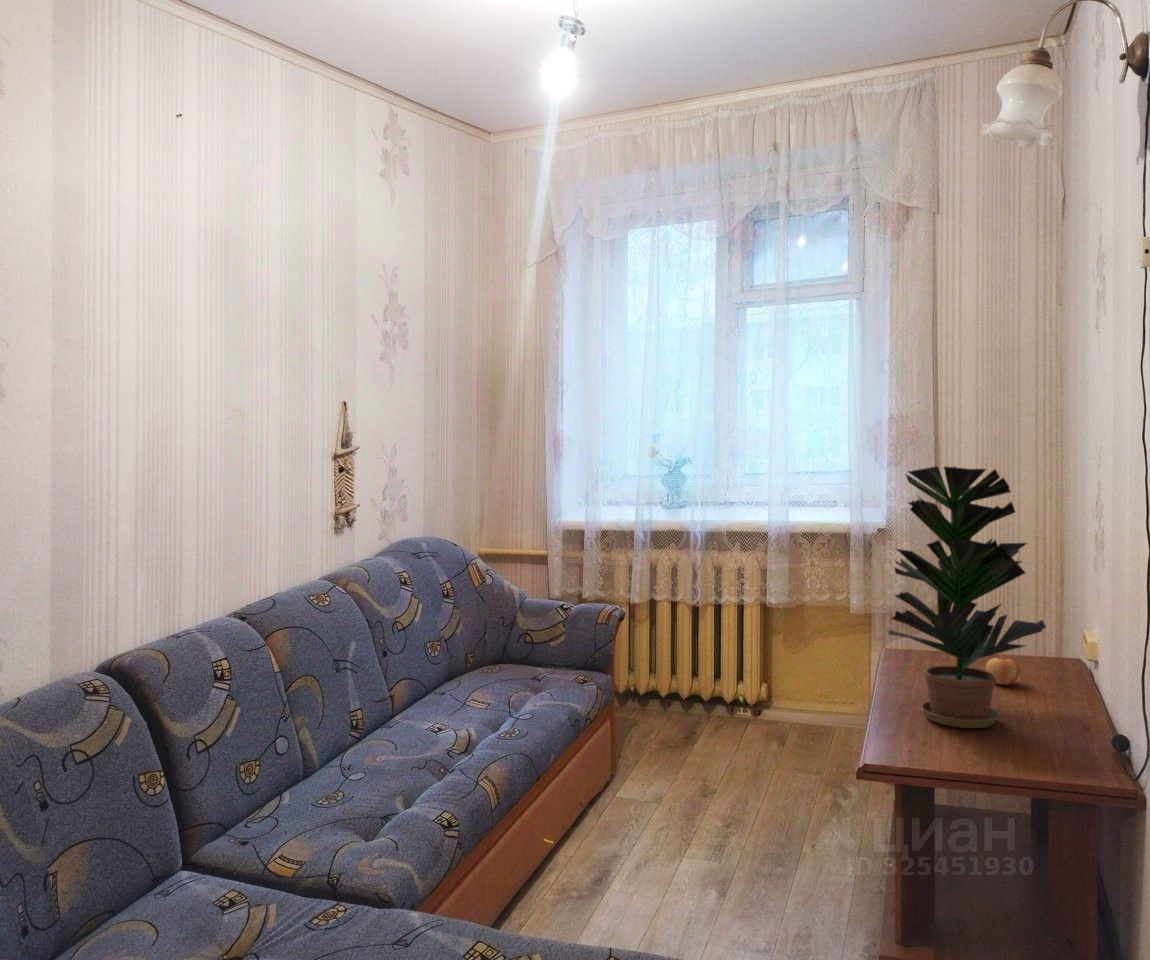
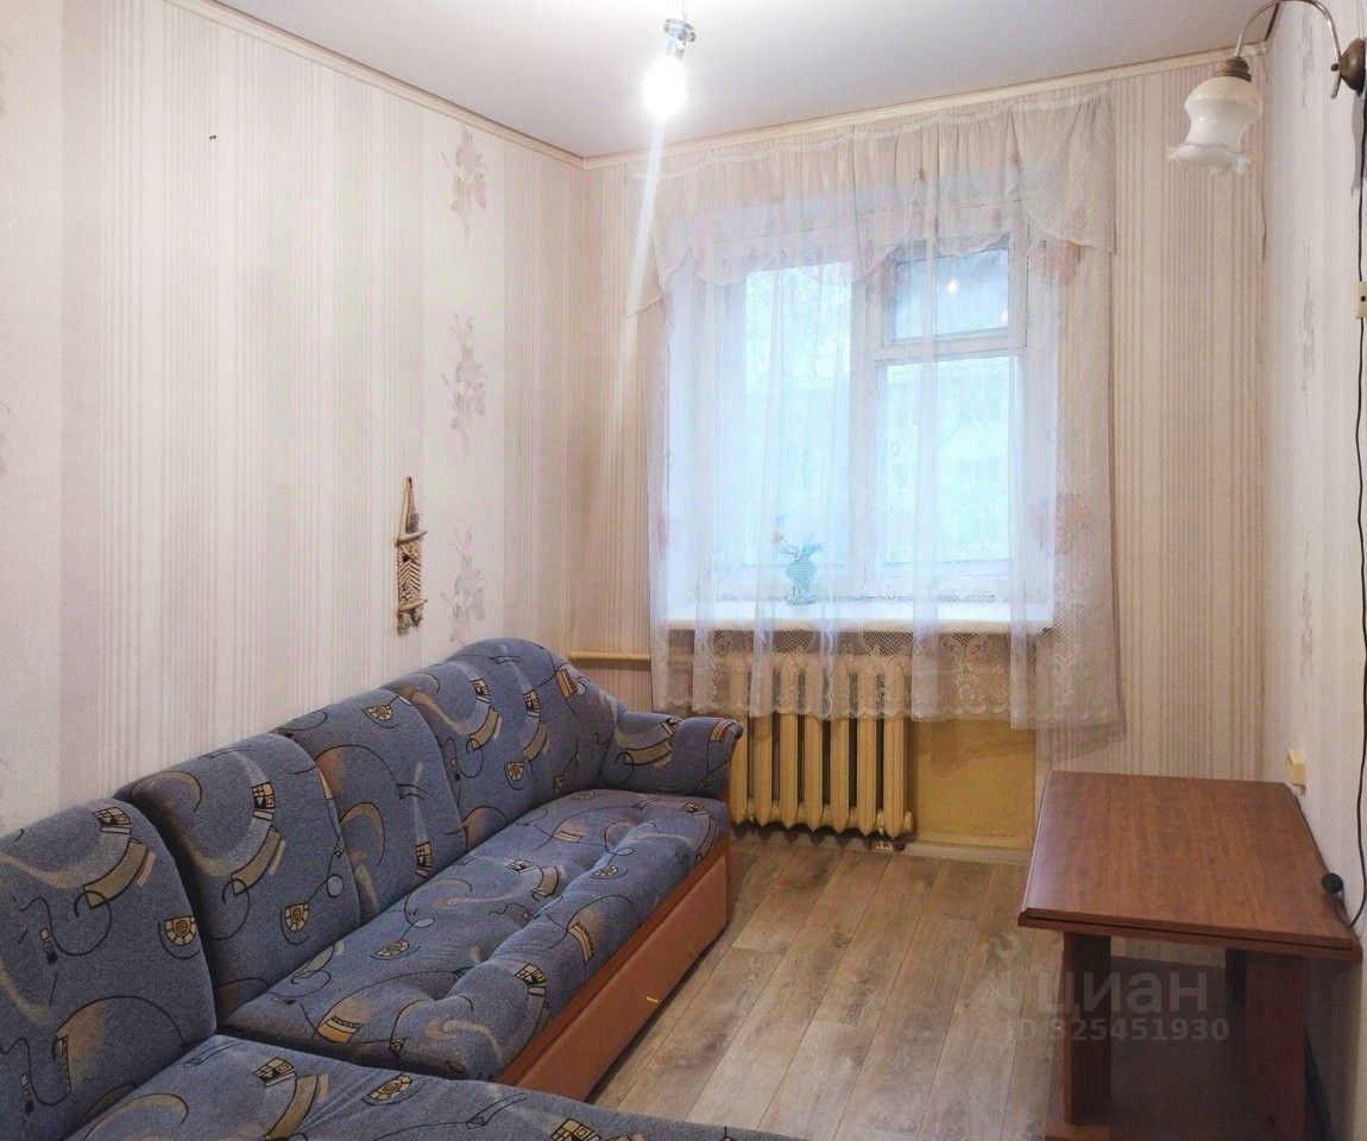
- apple (1002, 668)
- potted plant (948, 590)
